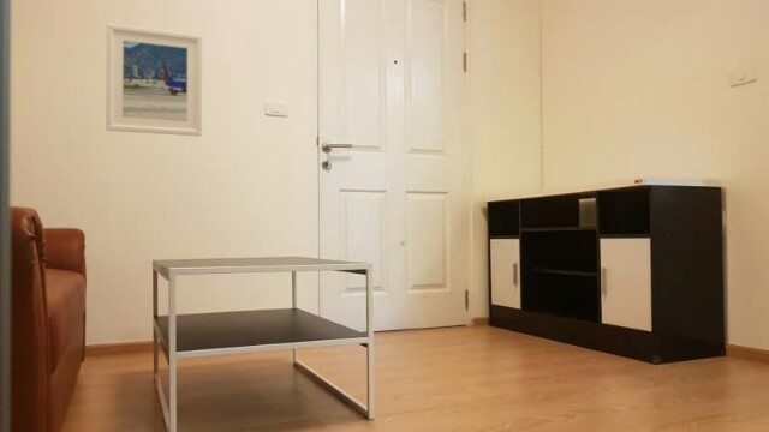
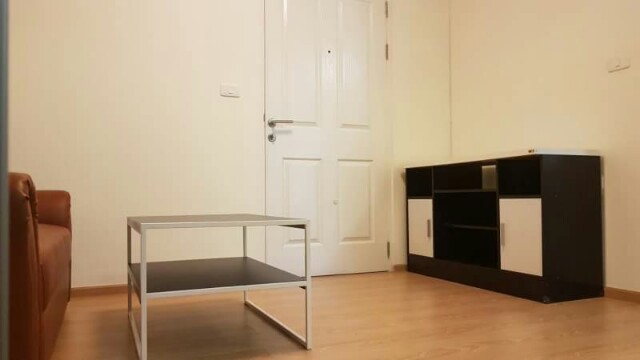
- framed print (155, 82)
